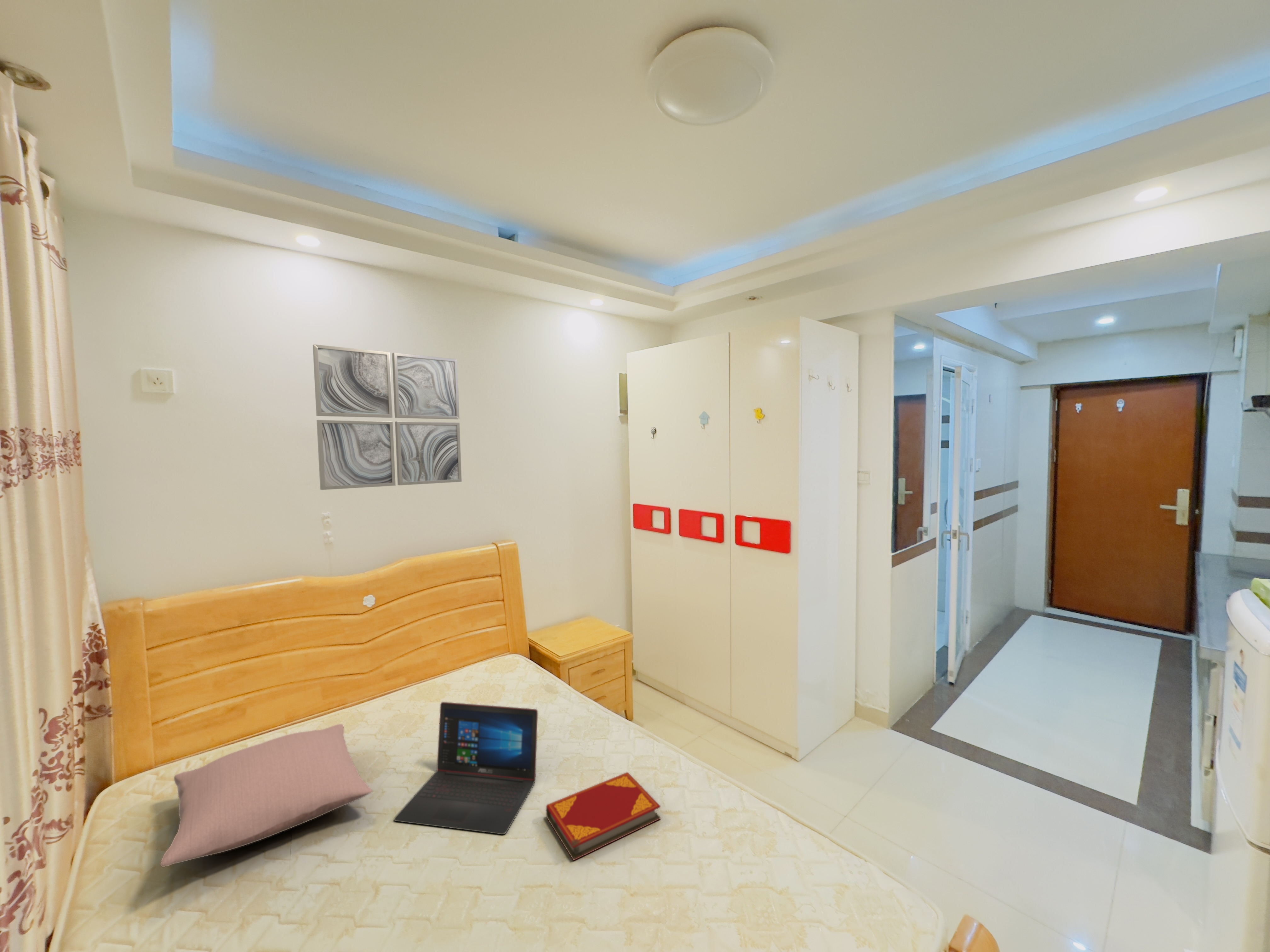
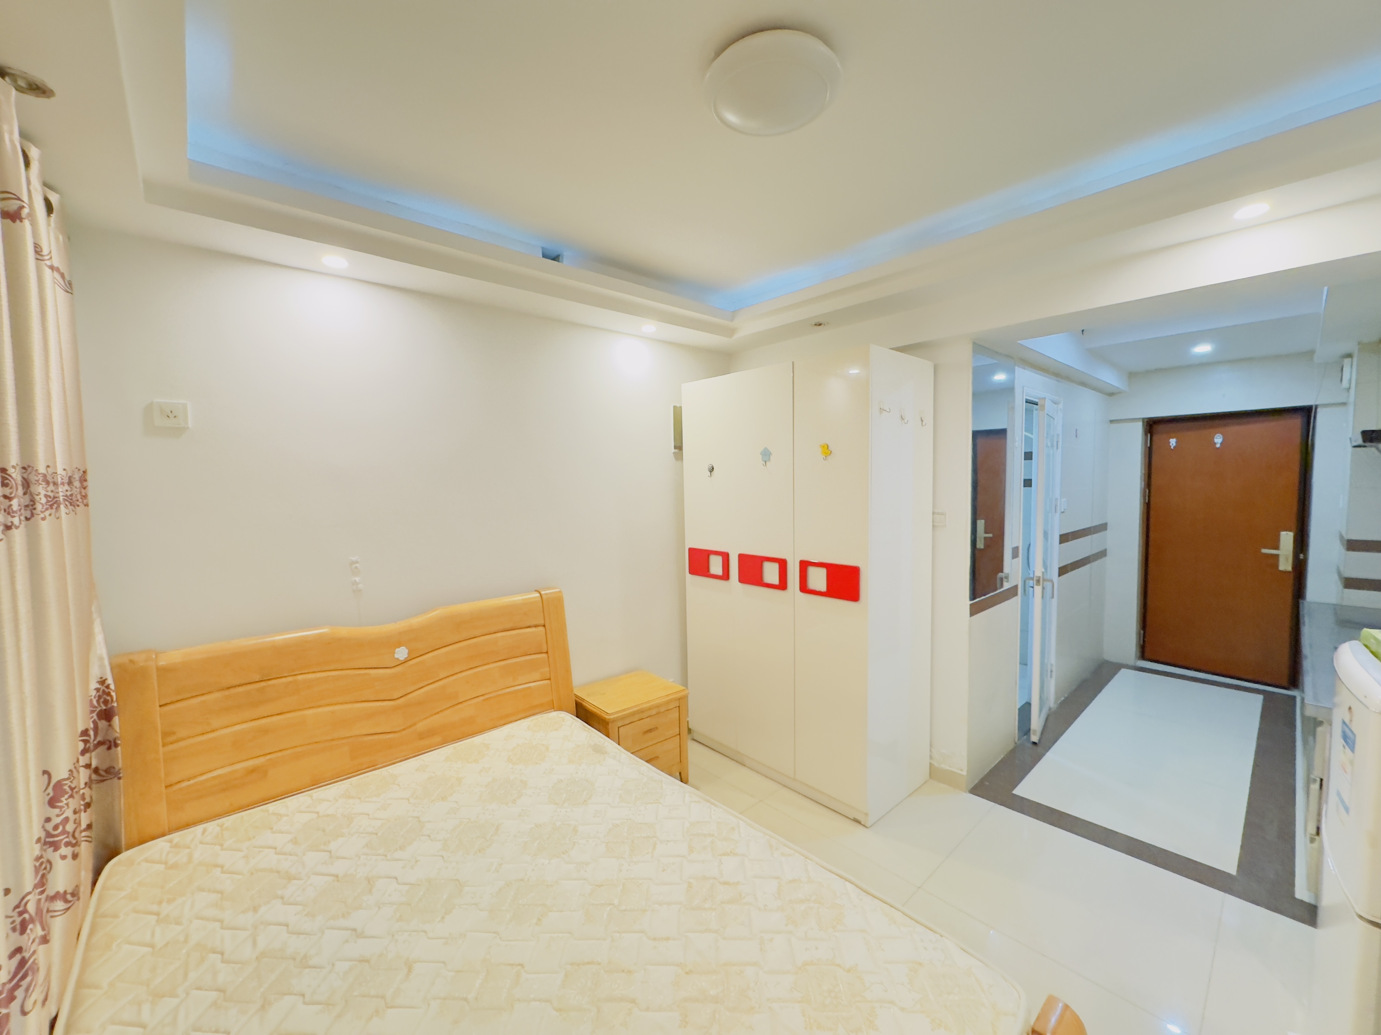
- hardback book (603, 811)
- pillow (271, 782)
- laptop (470, 762)
- wall art (395, 418)
